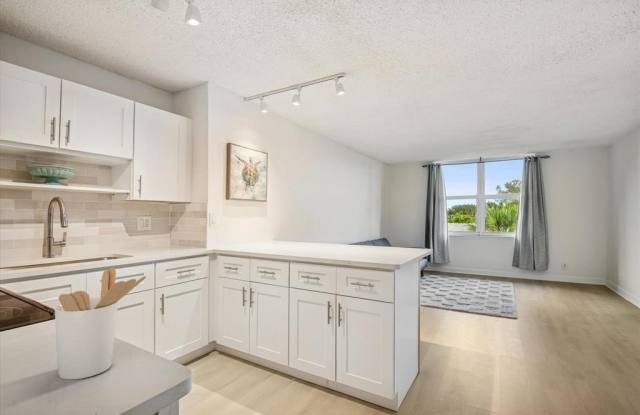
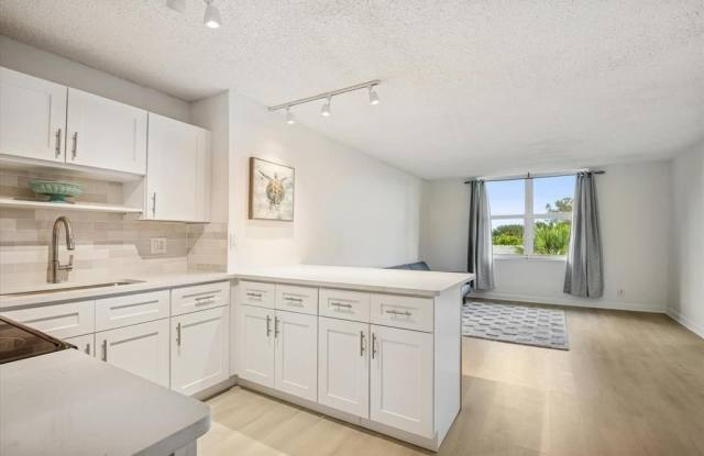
- utensil holder (100, 320)
